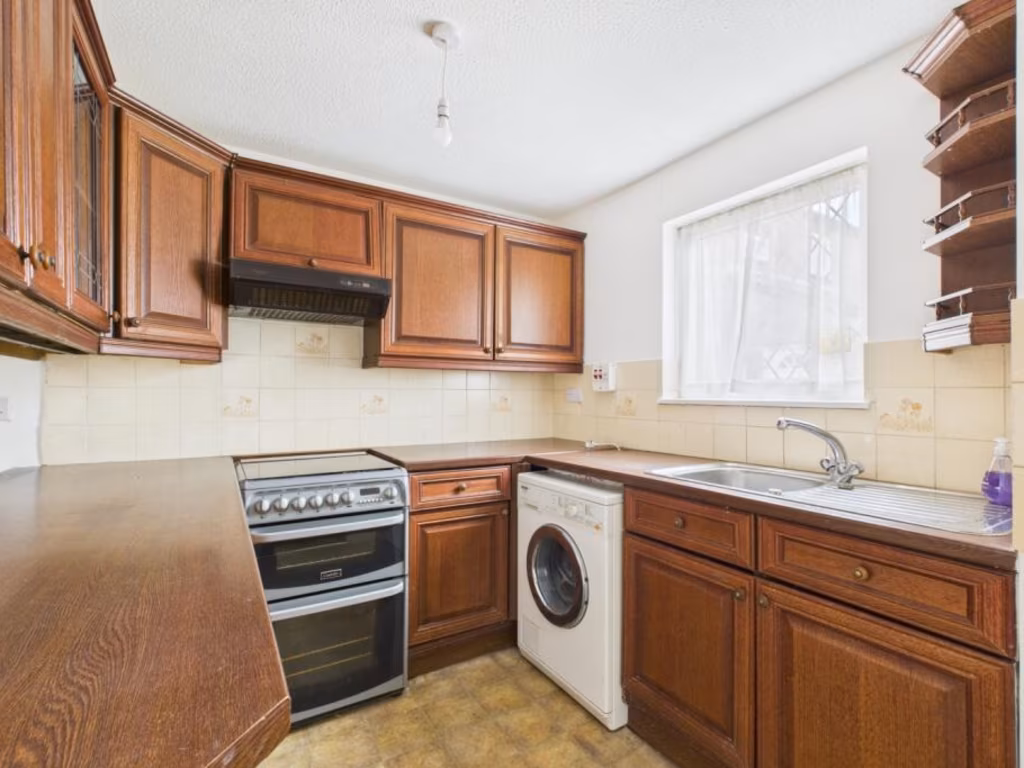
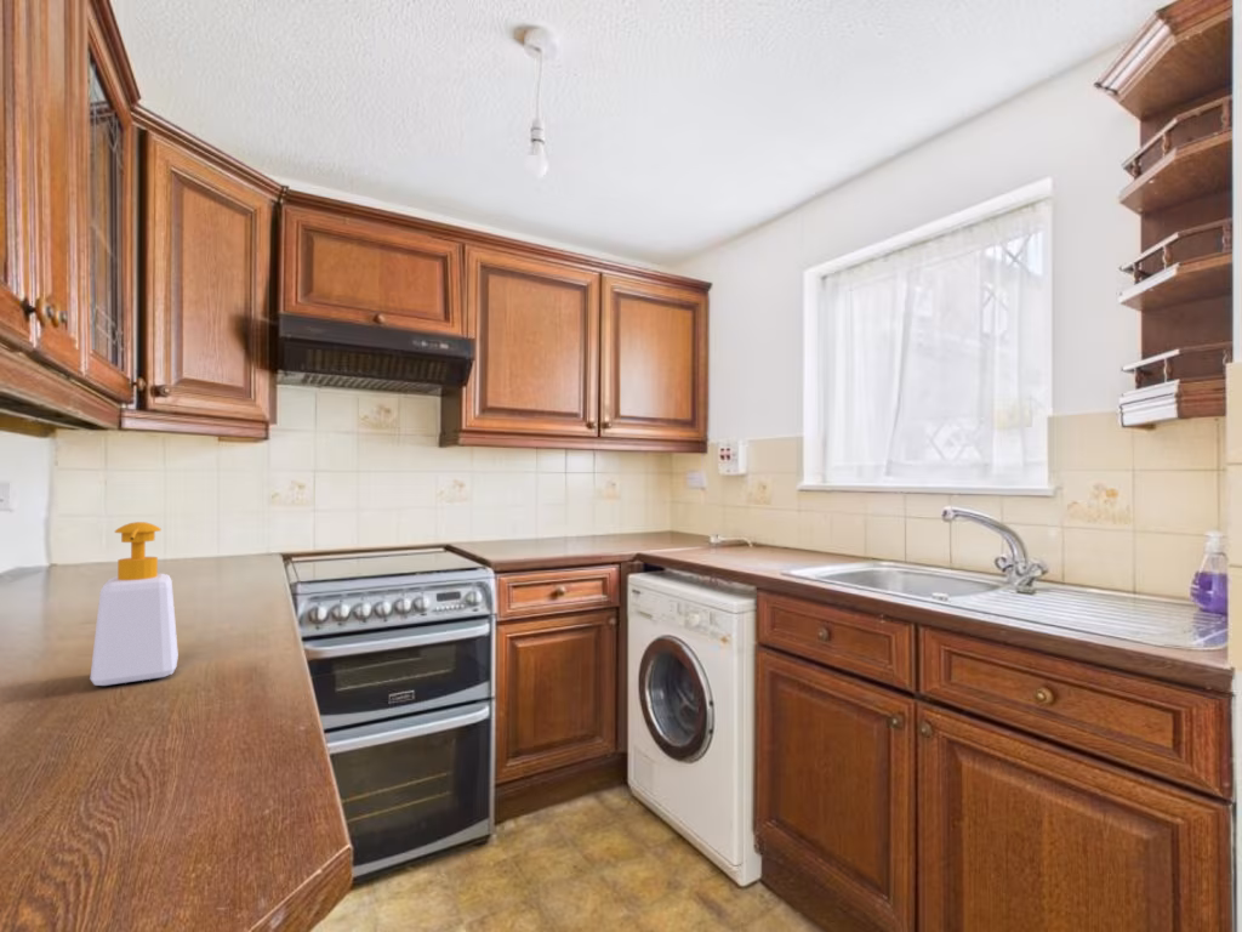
+ soap bottle (136, 601)
